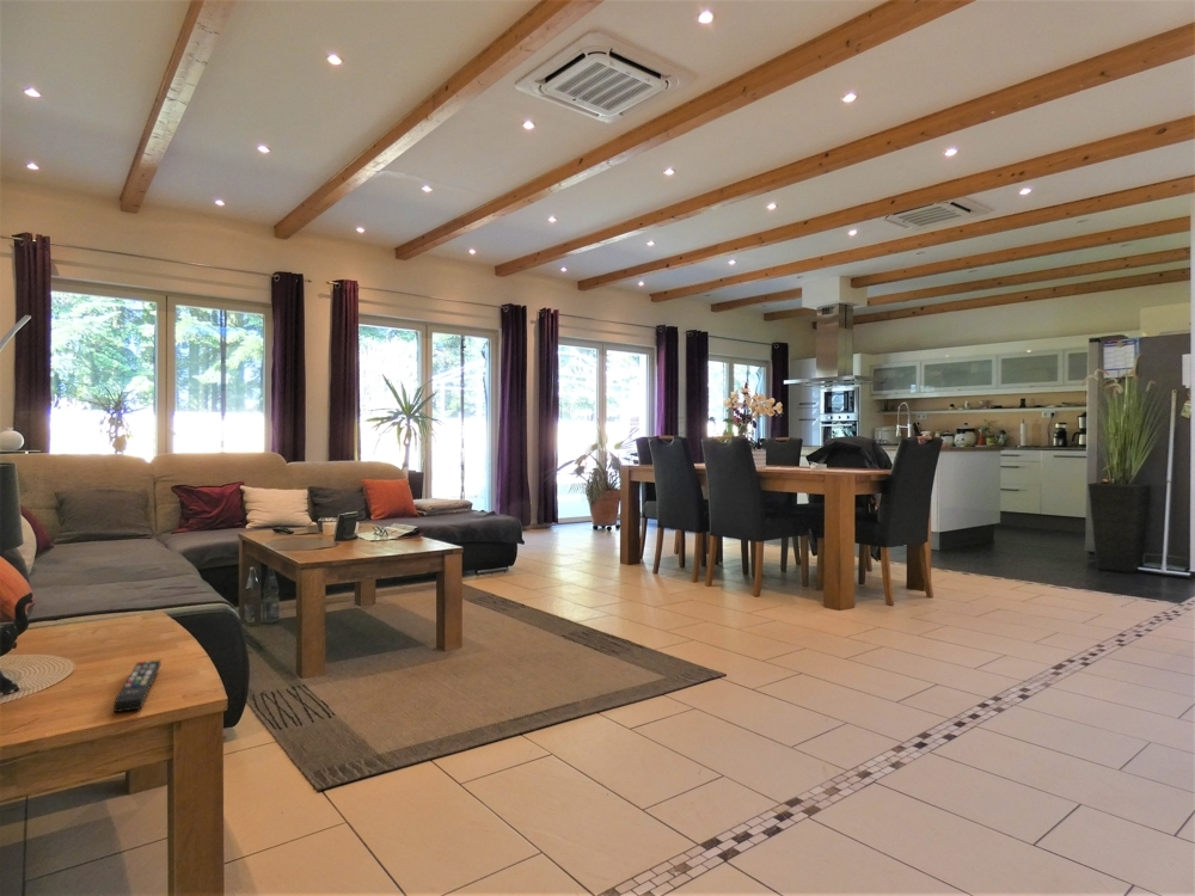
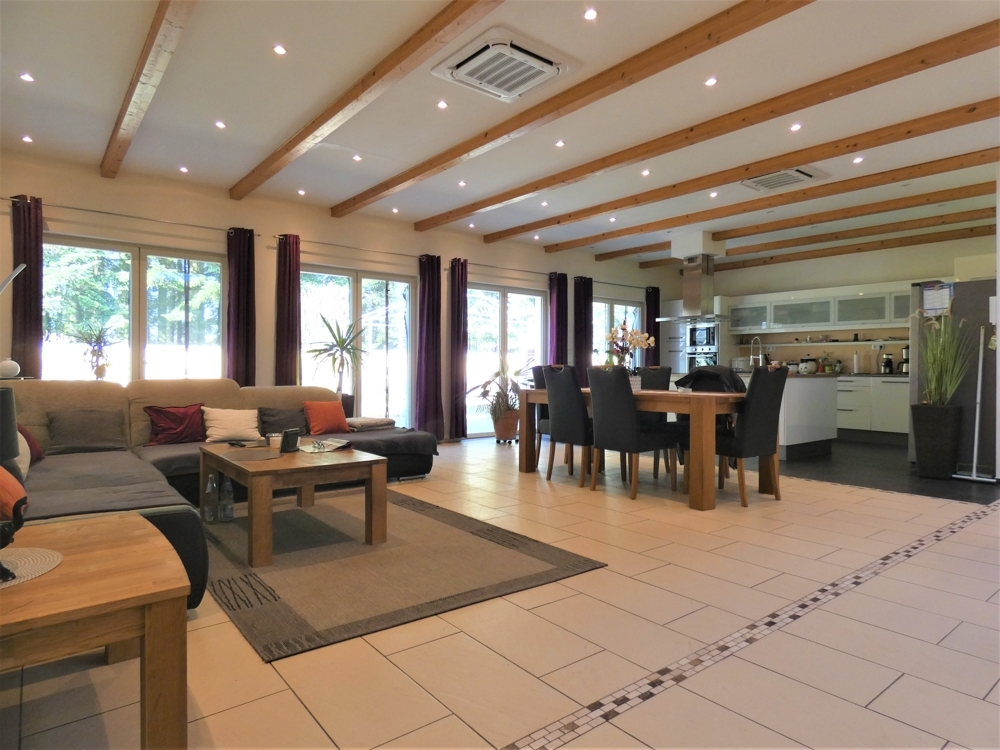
- remote control (139, 682)
